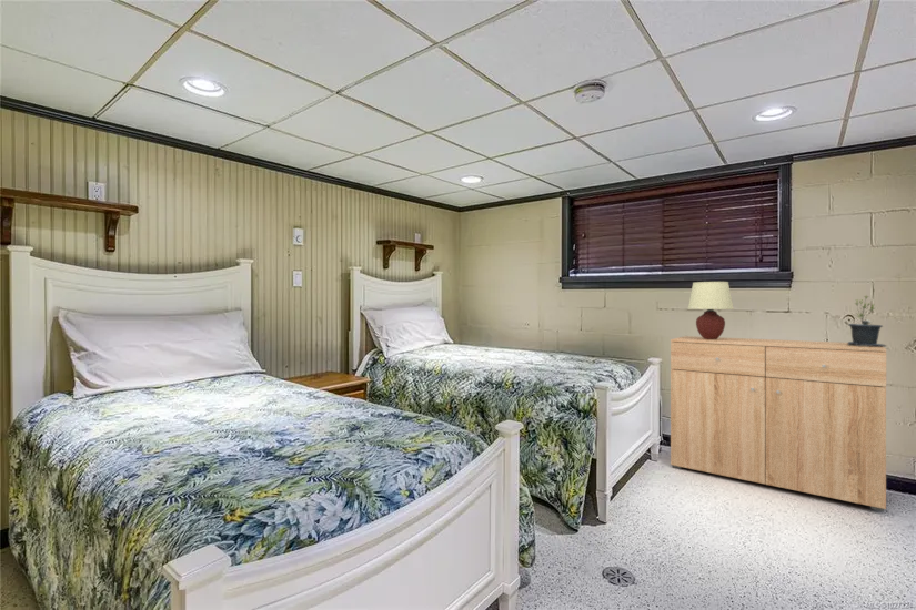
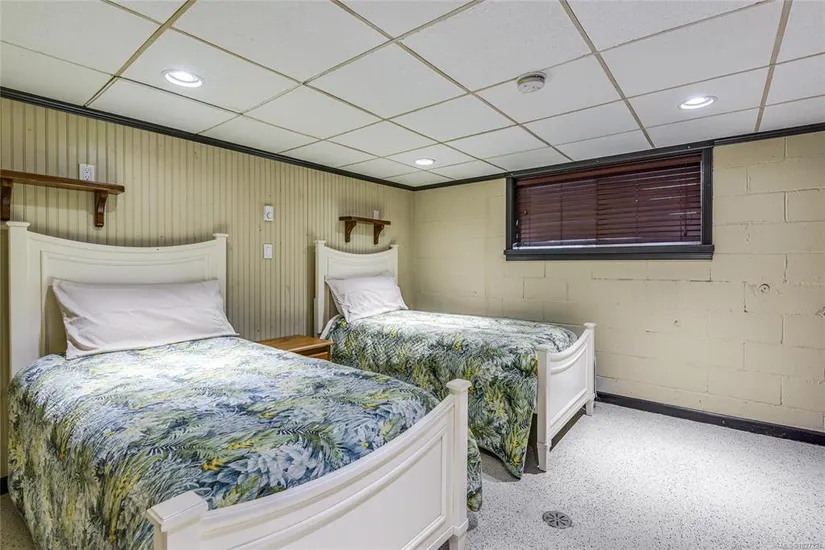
- dresser (768, 409)
- potted plant (867, 321)
- table lamp (709, 311)
